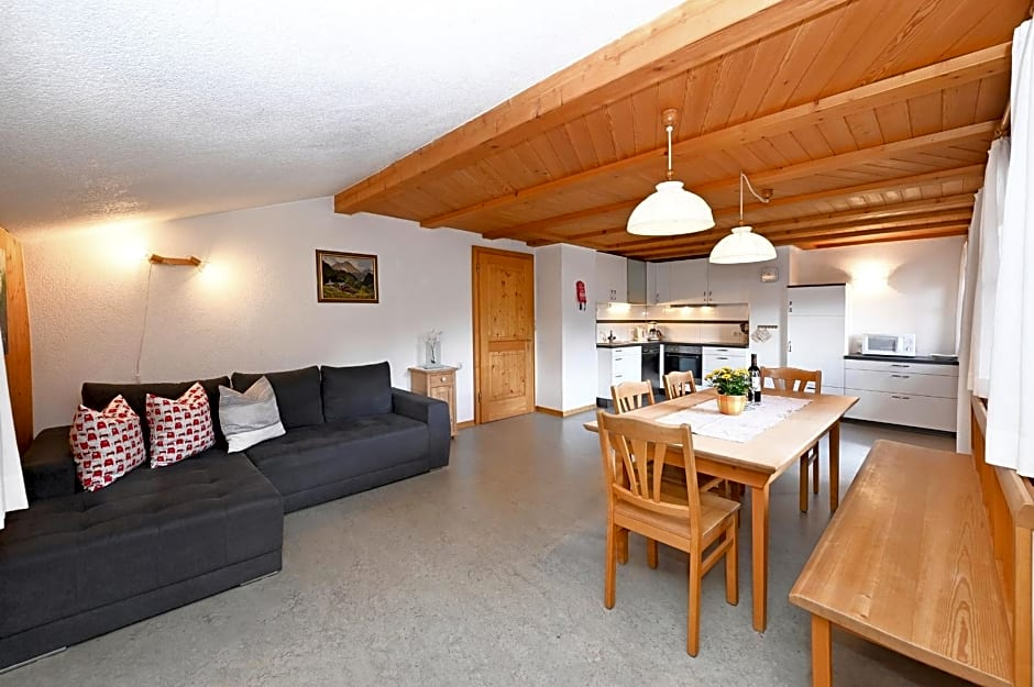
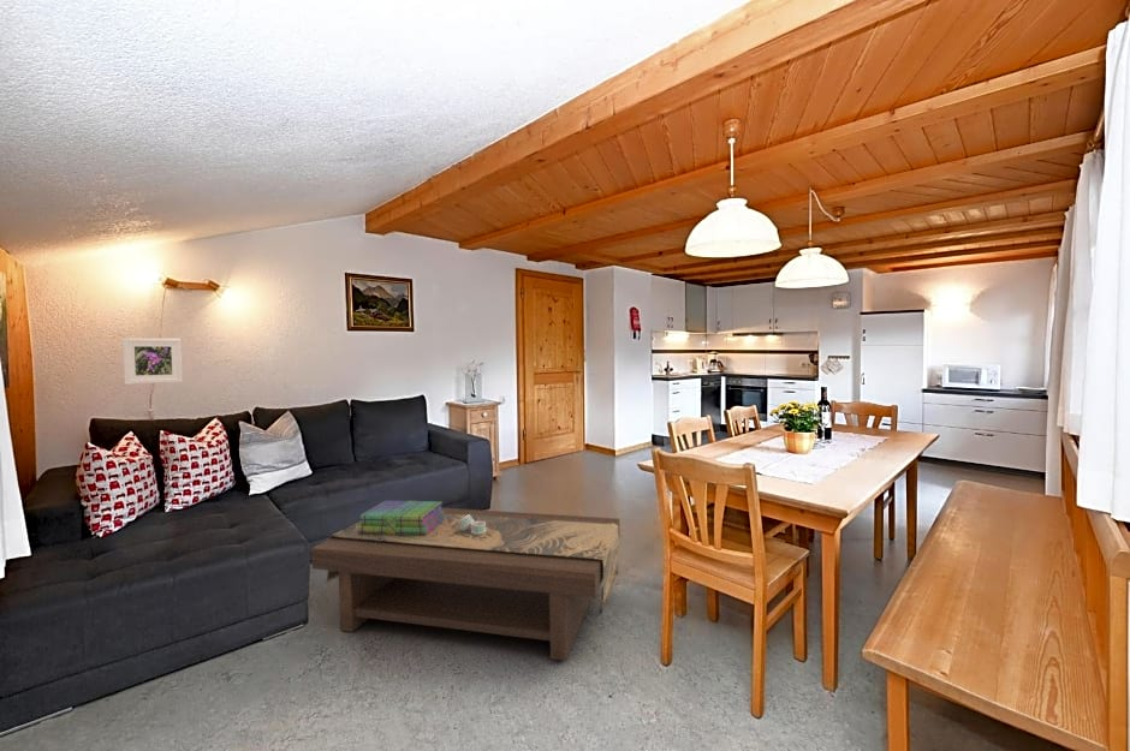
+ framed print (153, 360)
+ stack of books (403, 515)
+ napkin ring (471, 521)
+ coffee table (475, 567)
